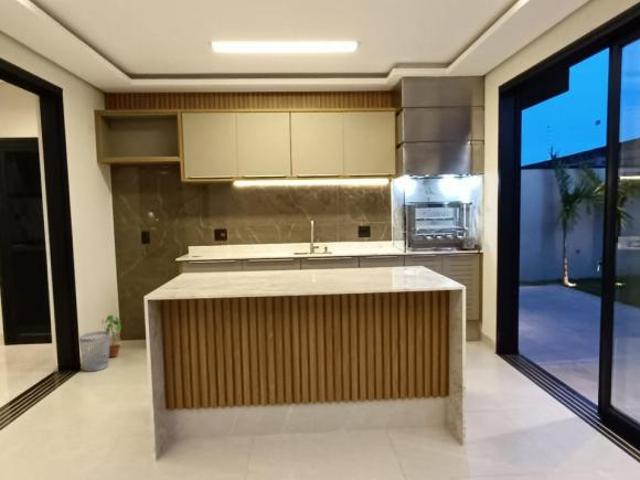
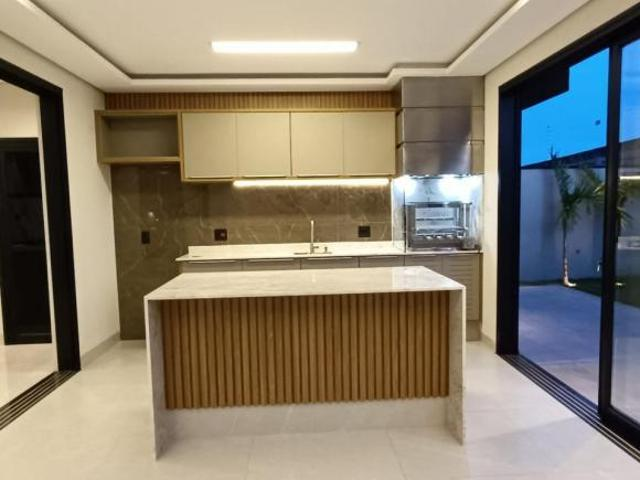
- potted plant (113, 336)
- wastebasket (95, 351)
